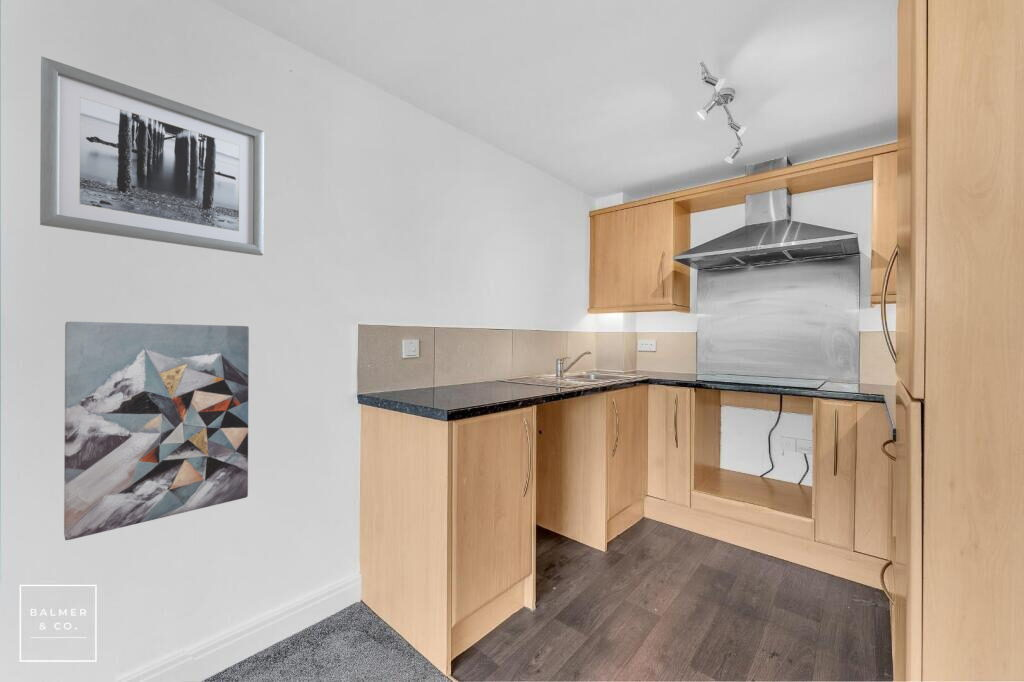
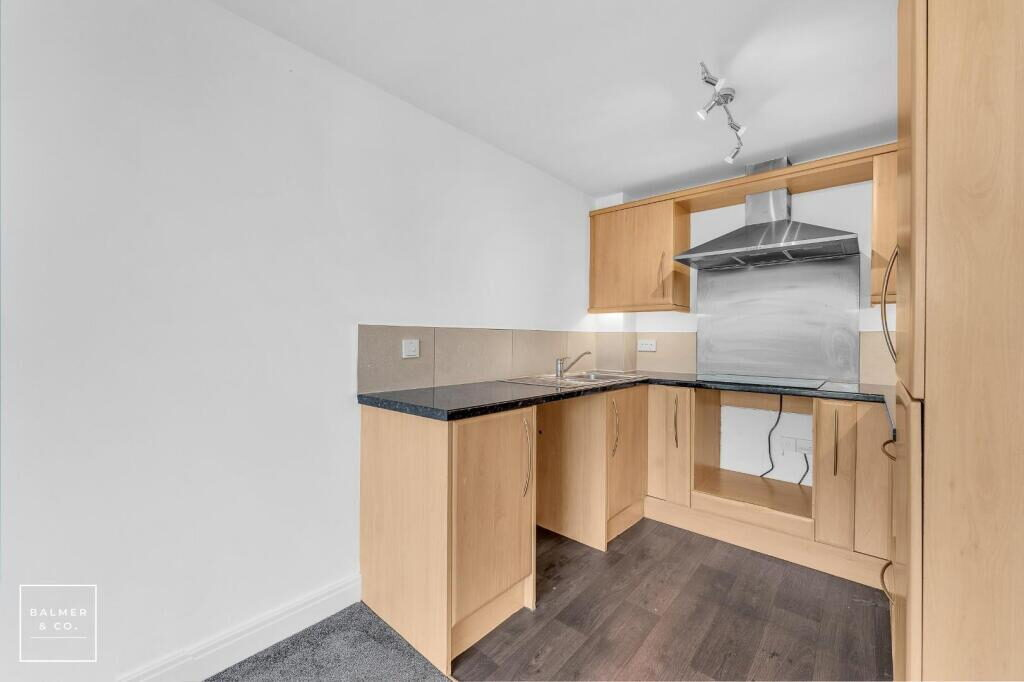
- wall art (168, 171)
- wall art (167, 419)
